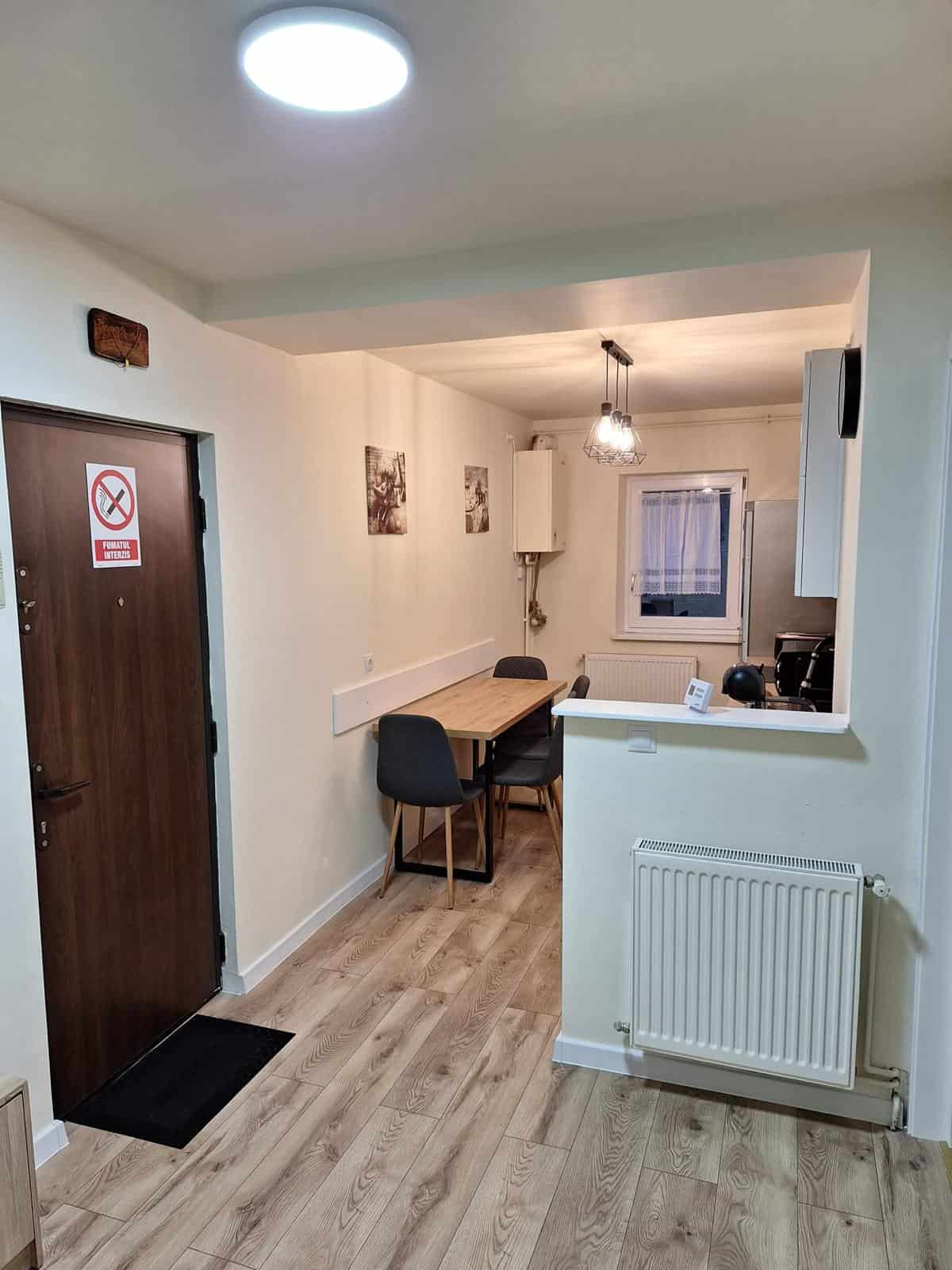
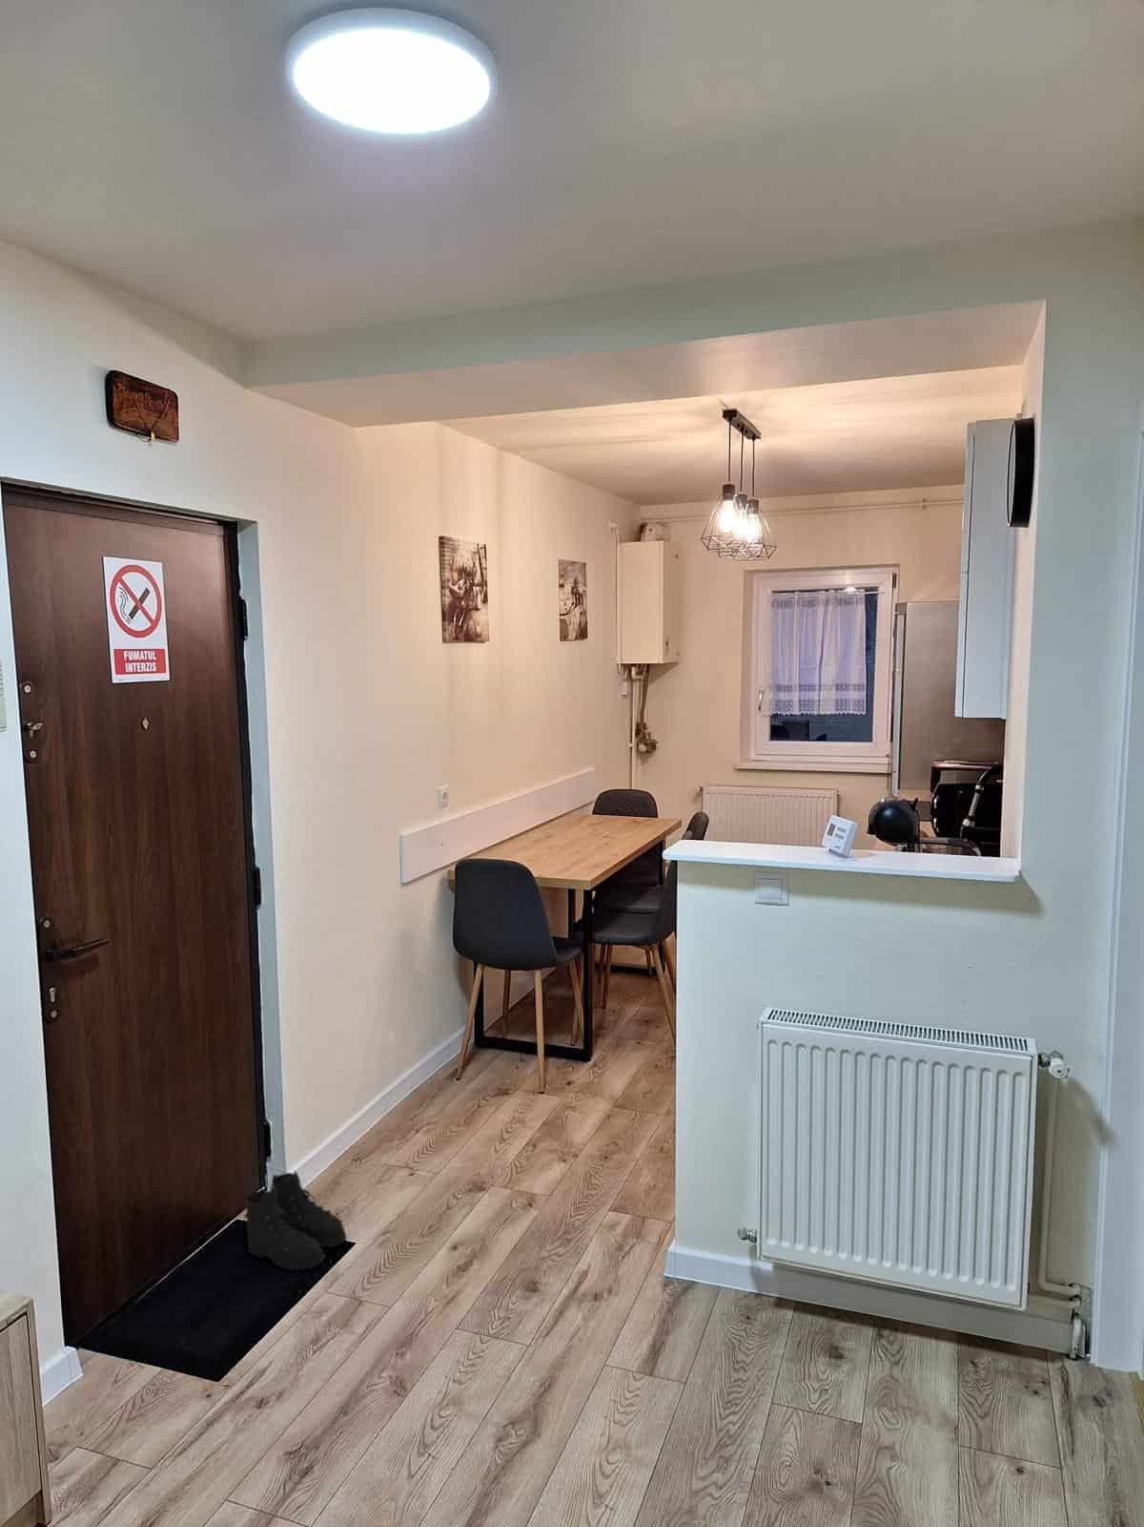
+ boots (294, 1214)
